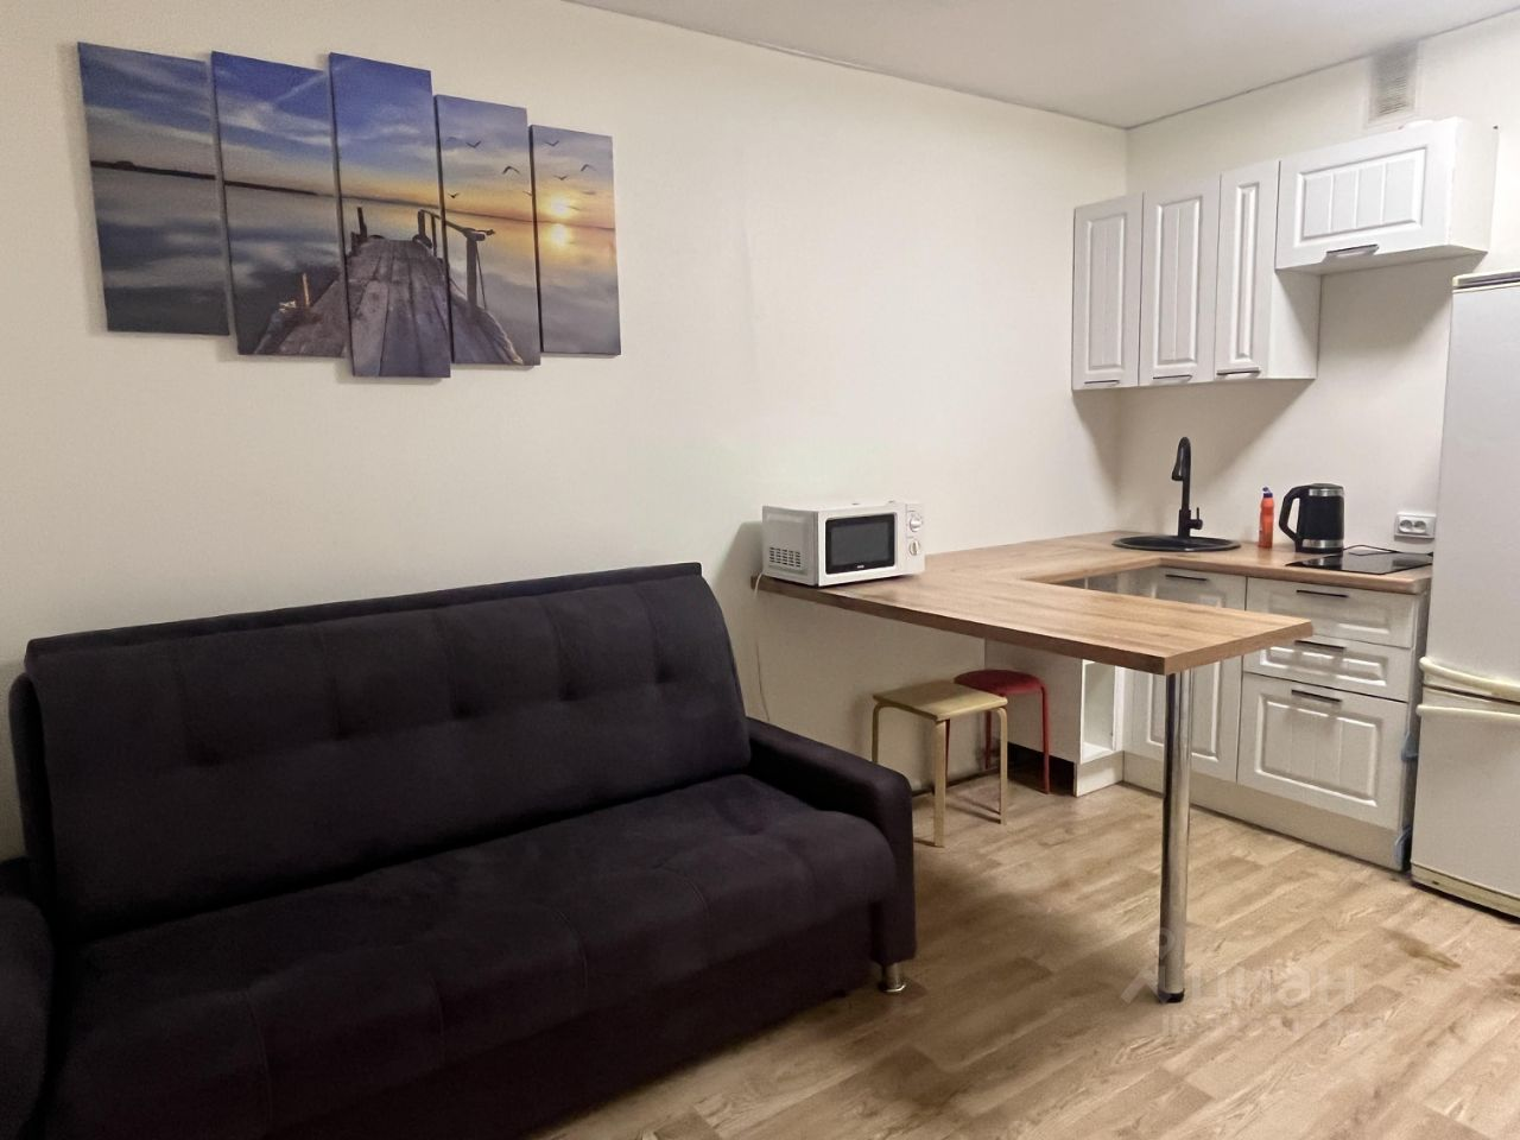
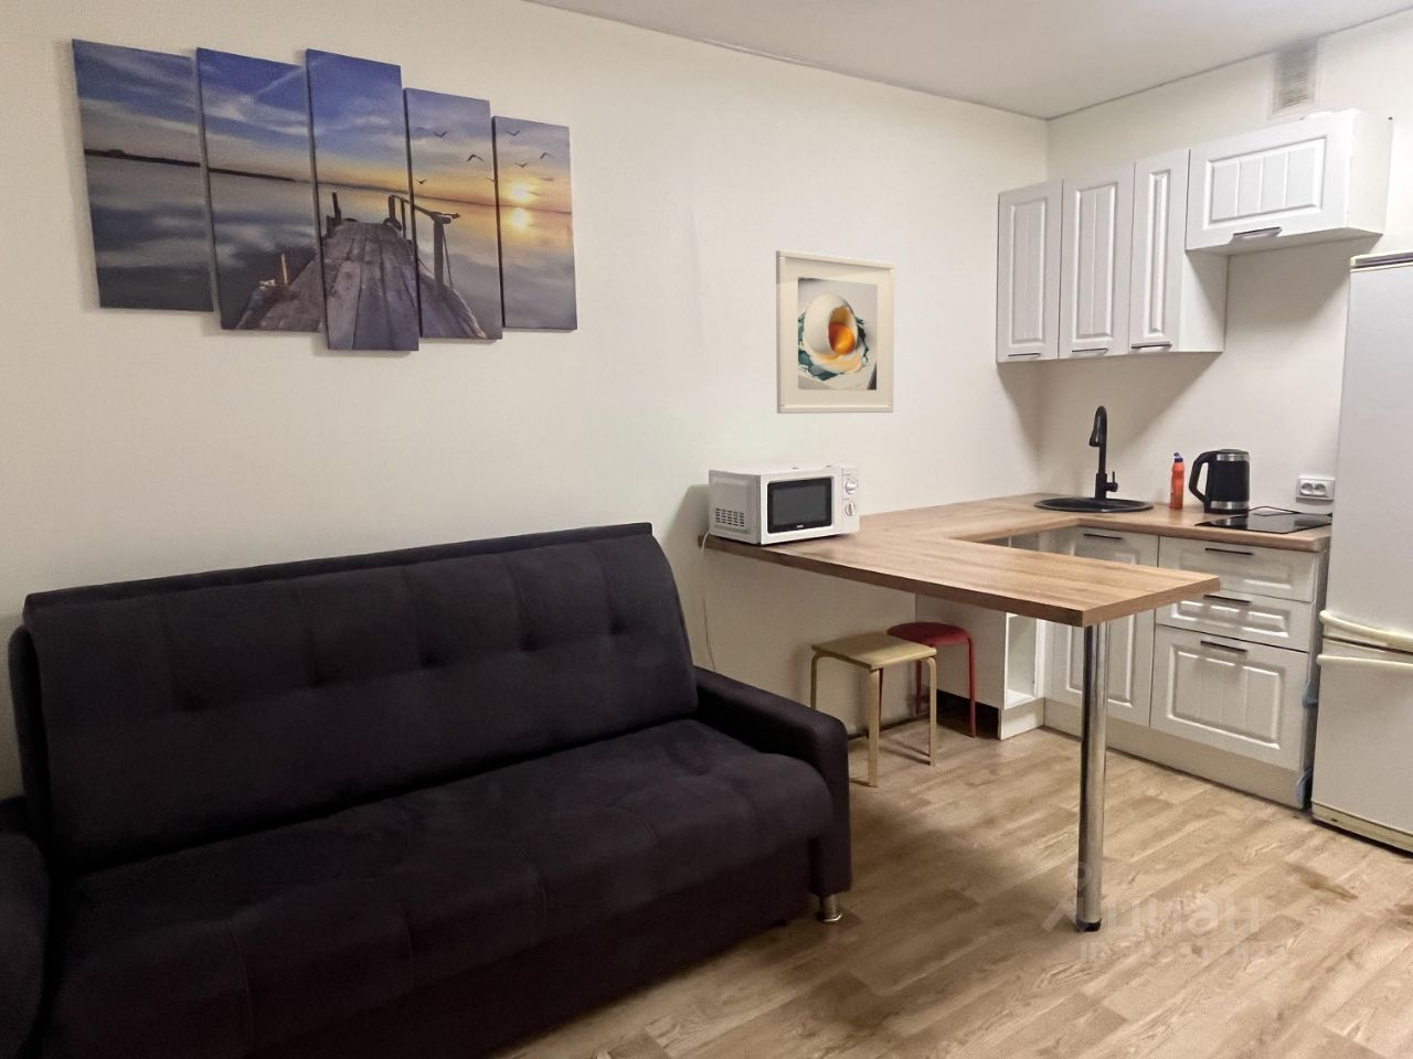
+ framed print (837, 335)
